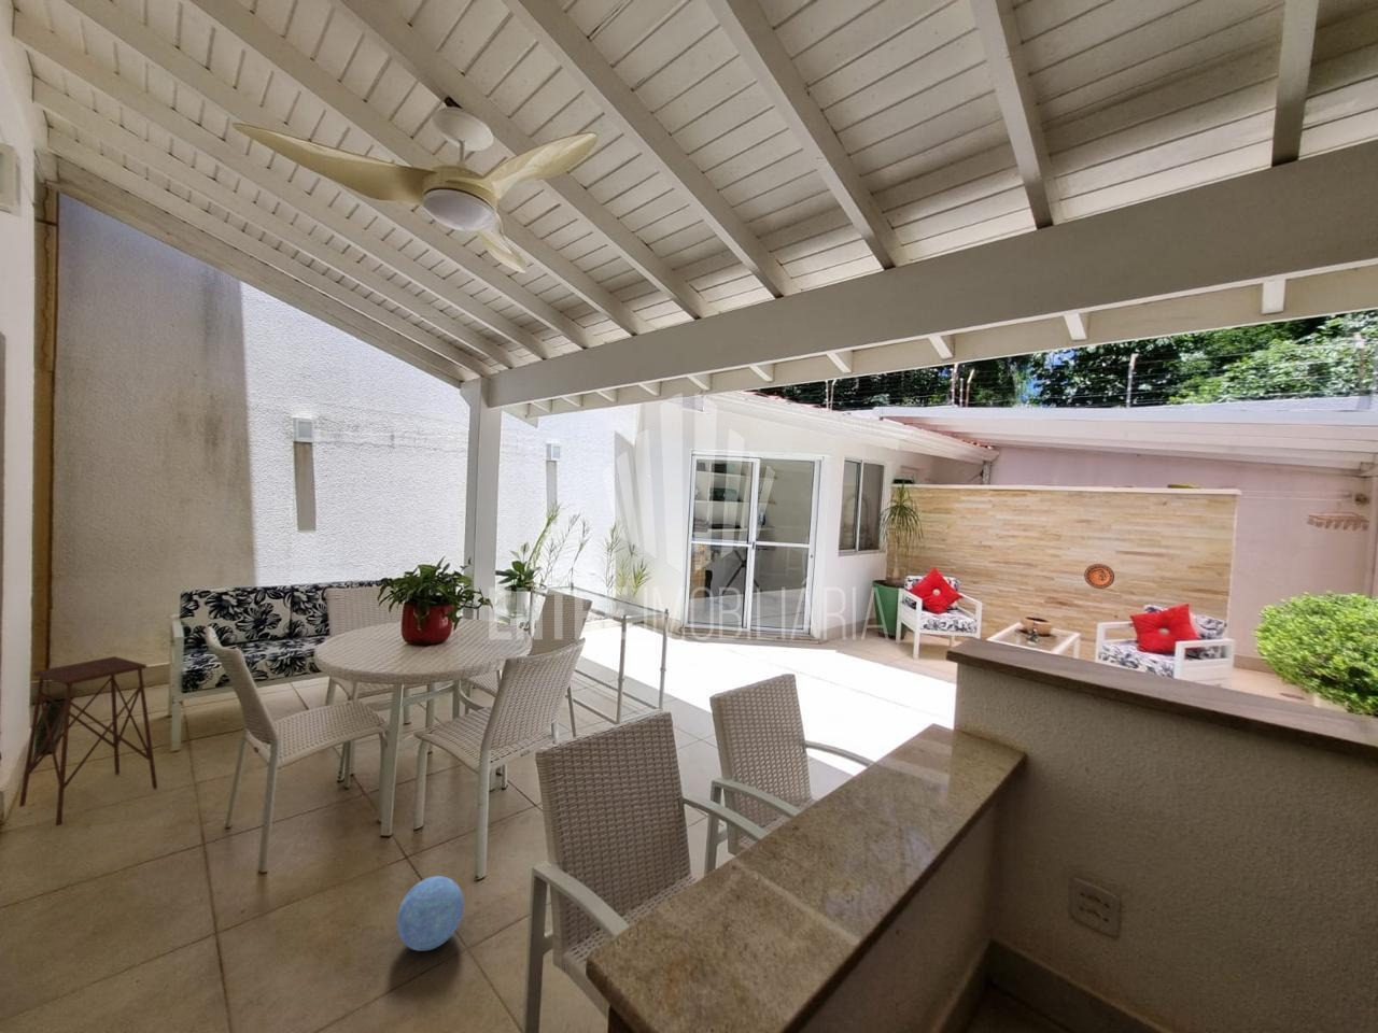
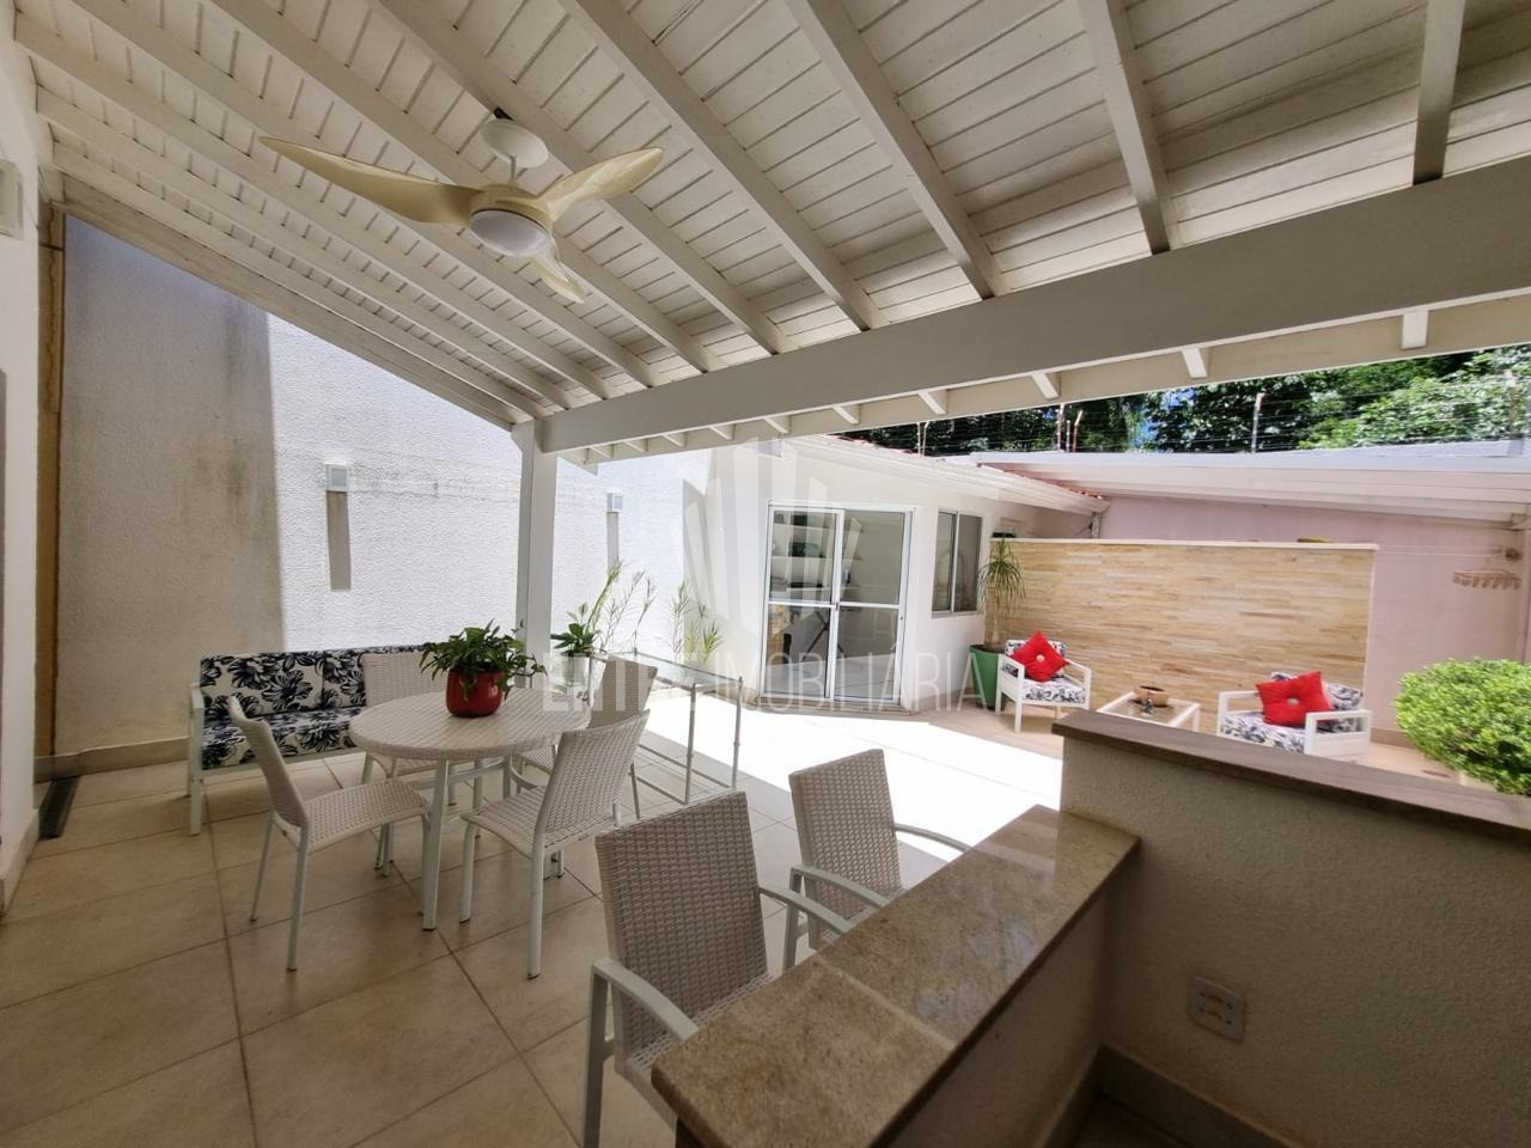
- decorative plate (1099, 576)
- side table (92, 731)
- ball (431, 911)
